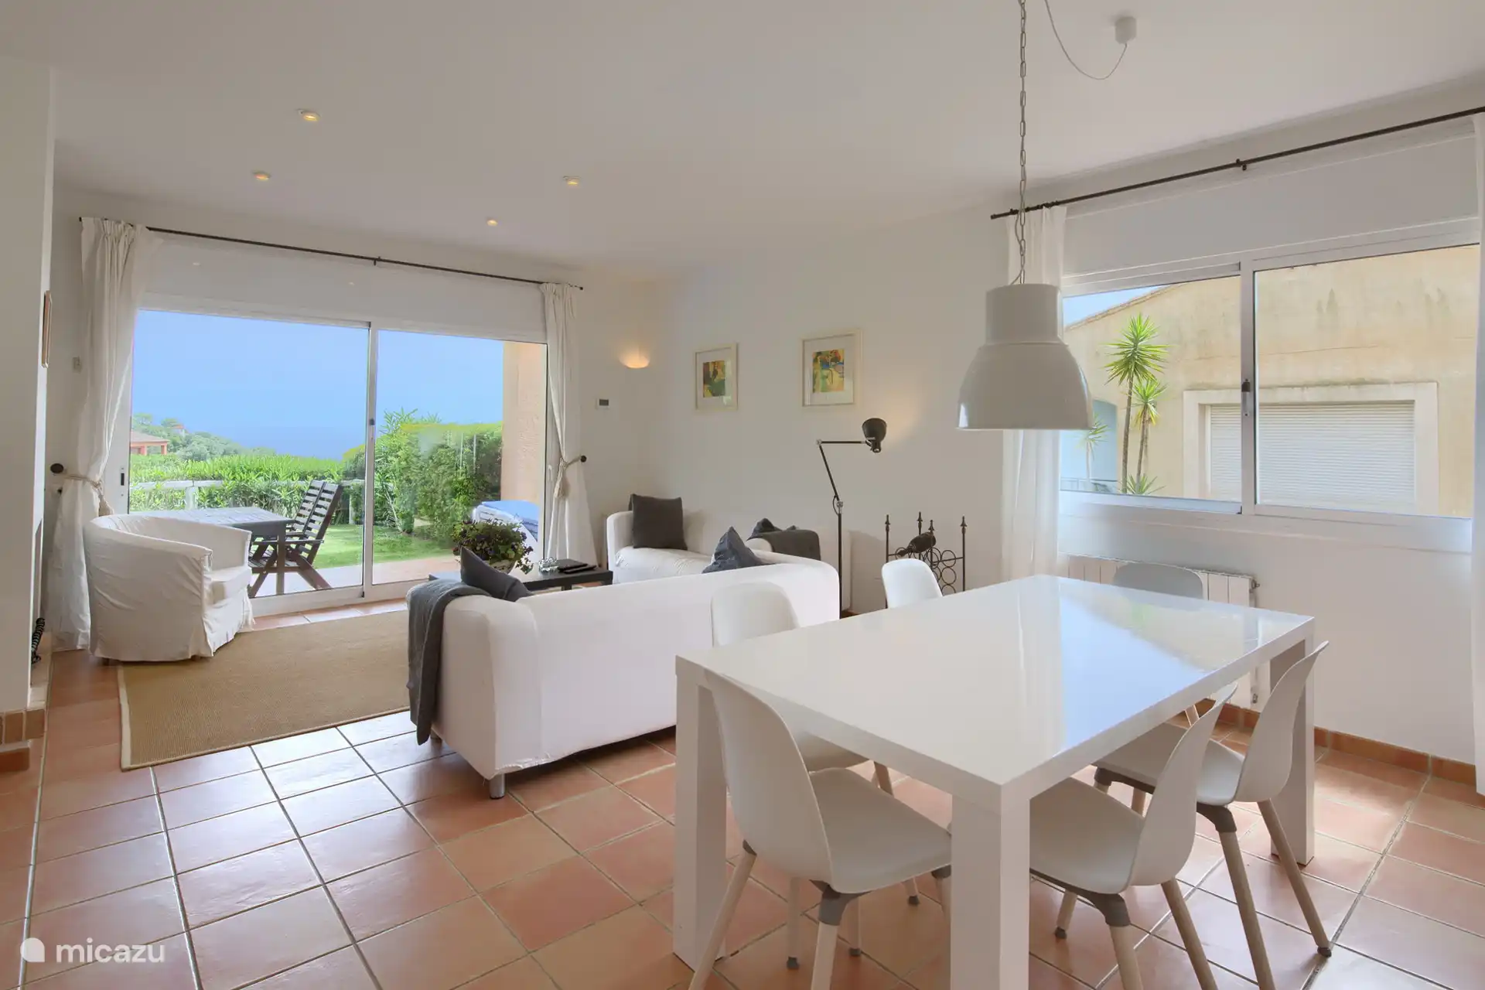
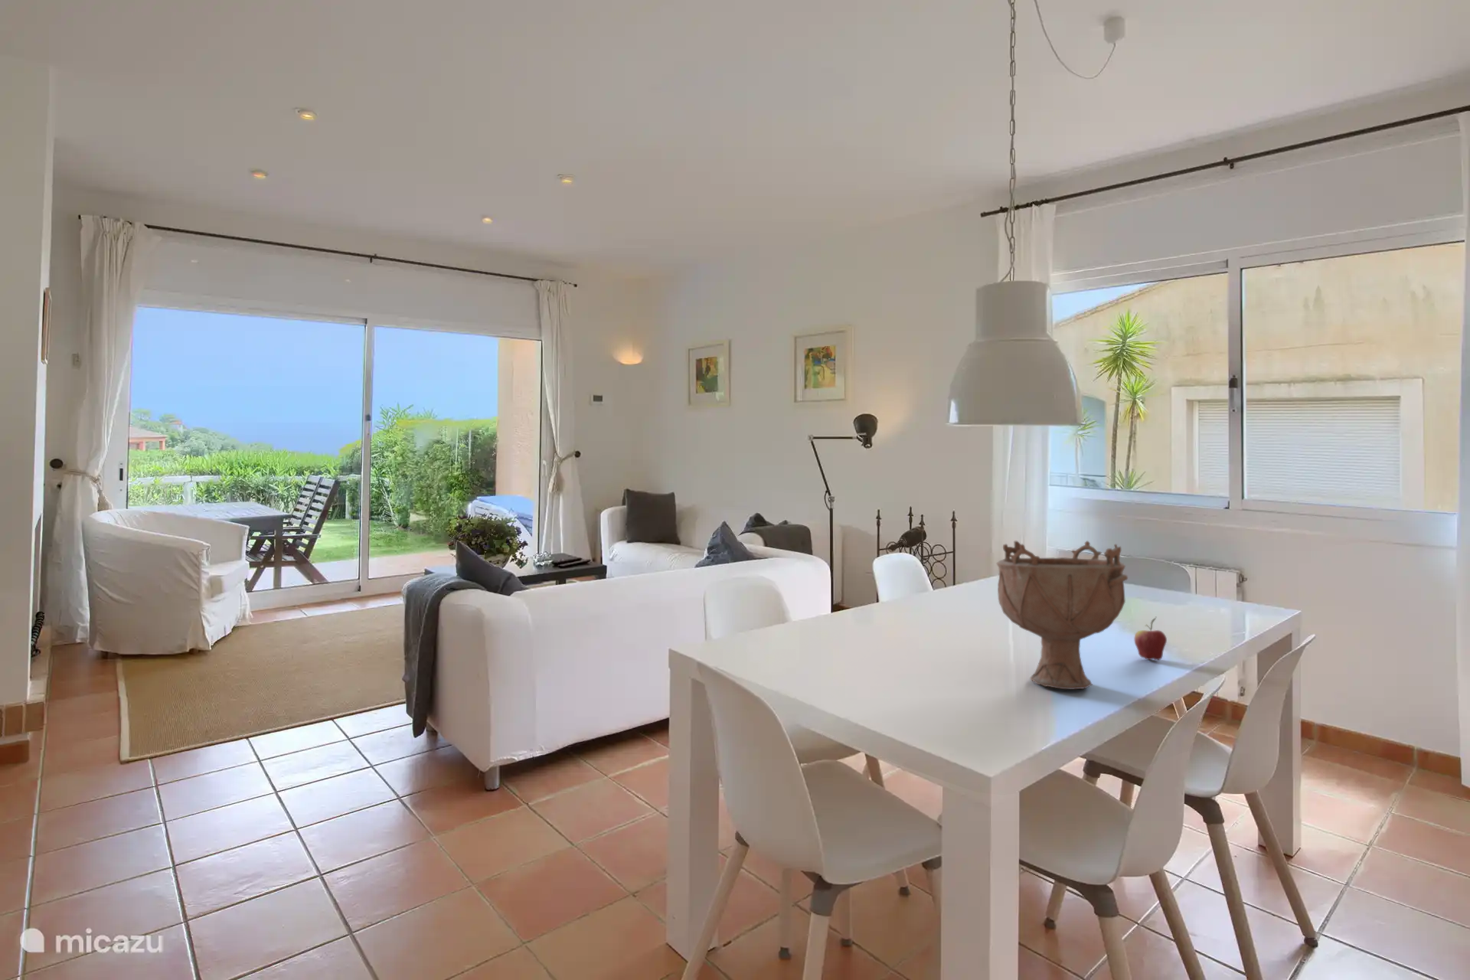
+ fruit (1150, 638)
+ decorative bowl (1060, 611)
